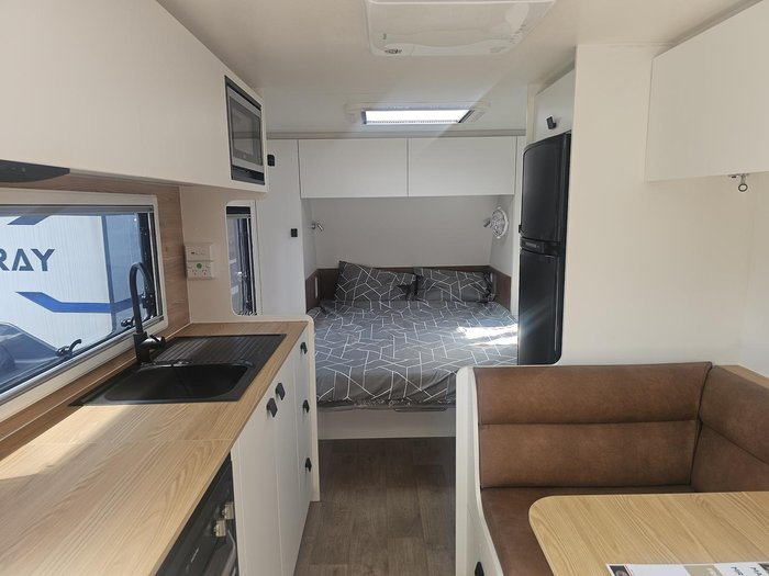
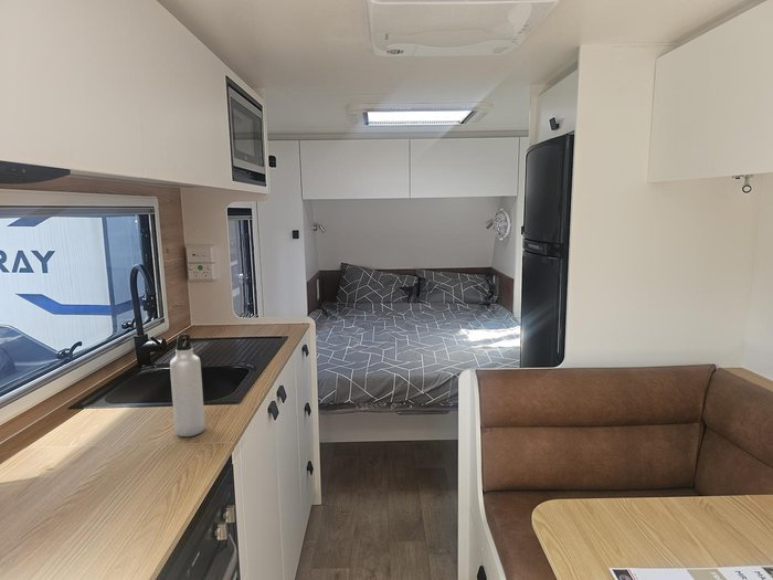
+ water bottle (187, 383)
